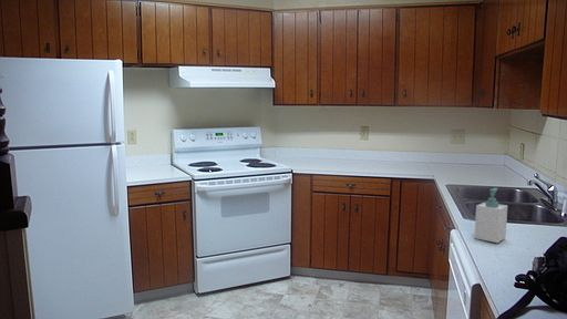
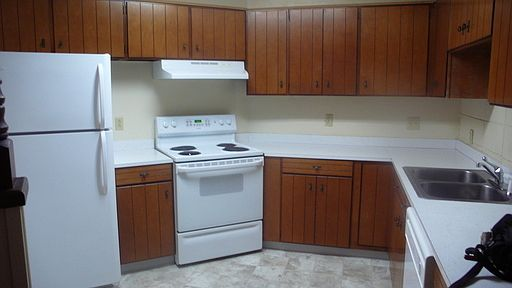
- soap bottle (491, 214)
